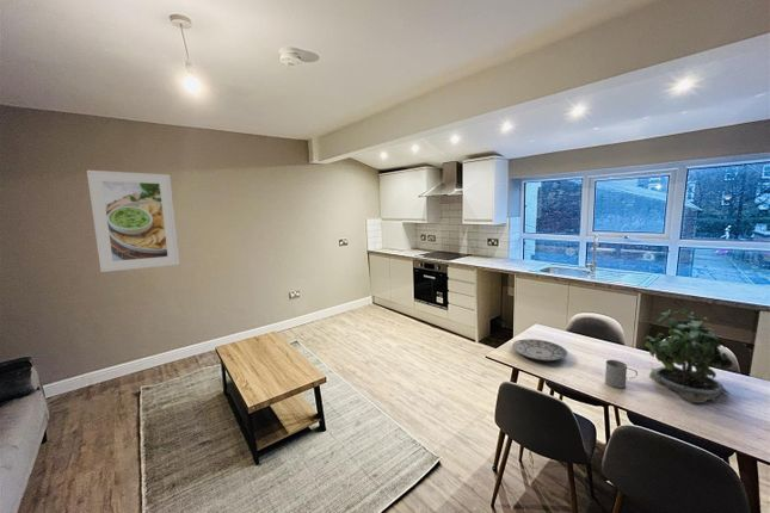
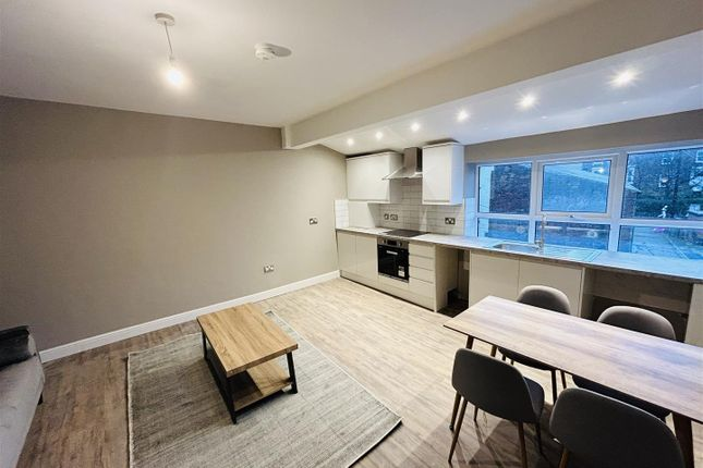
- potted plant (686, 346)
- plate (538, 351)
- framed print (136, 221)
- mug (621, 375)
